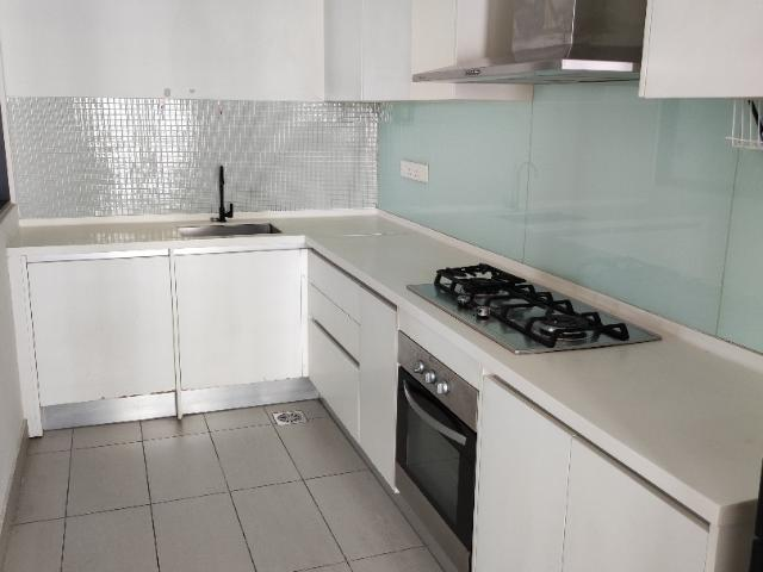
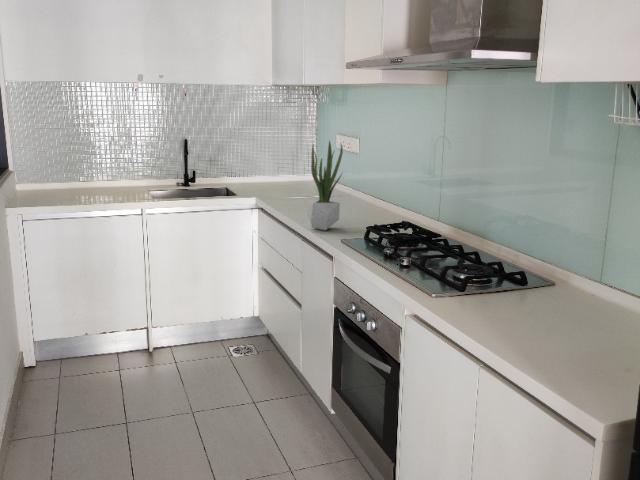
+ potted plant (325, 185)
